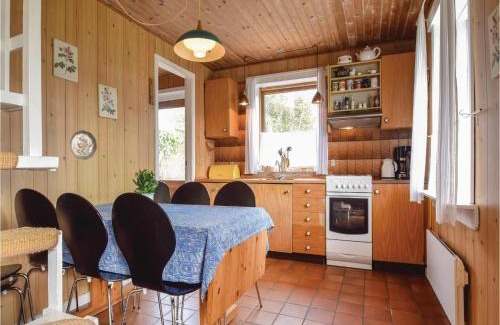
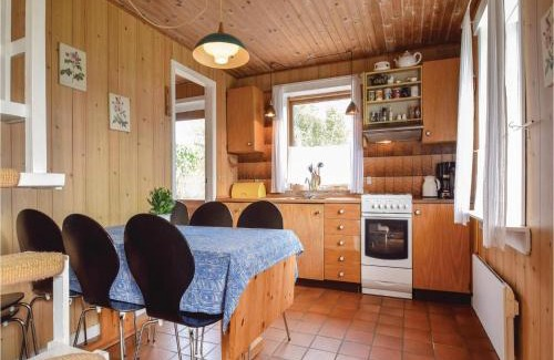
- decorative plate (83, 145)
